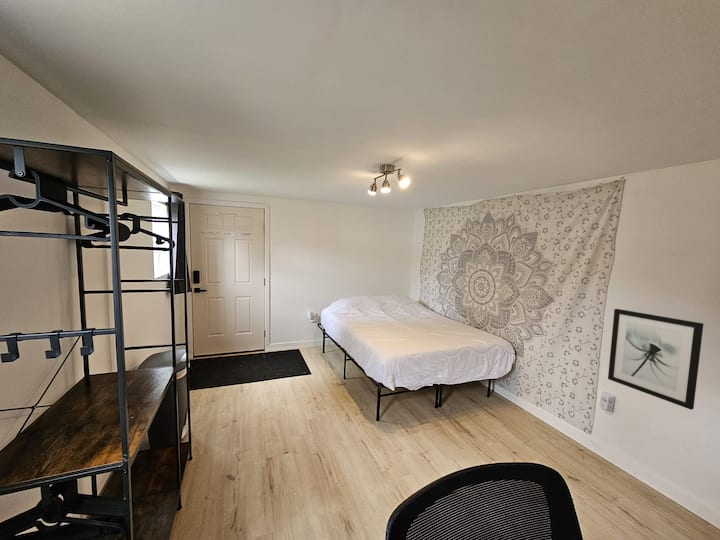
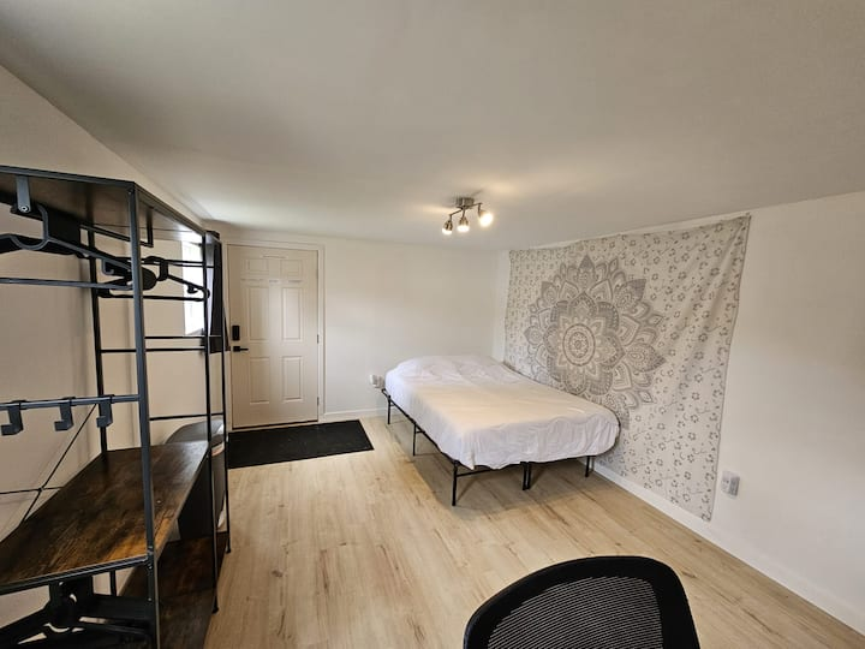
- wall art (650, 354)
